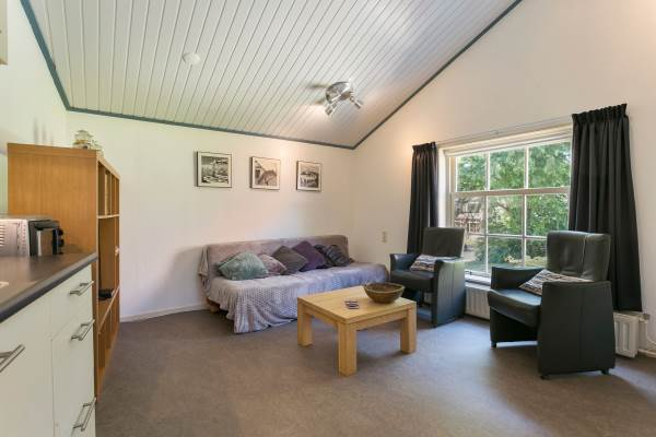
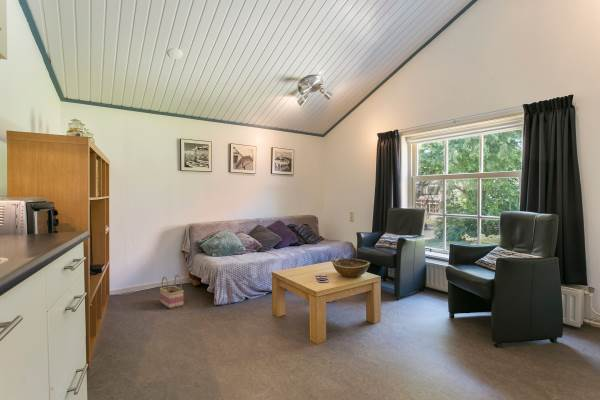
+ basket (171, 289)
